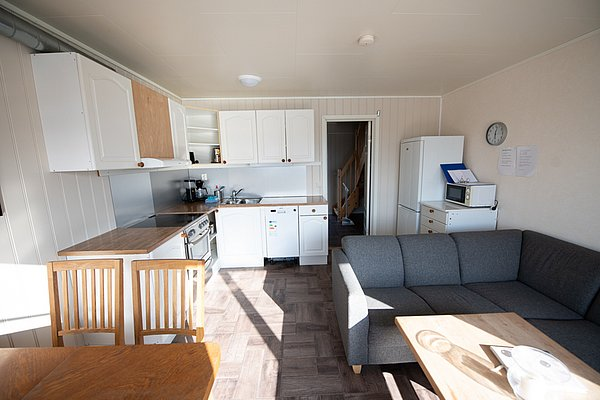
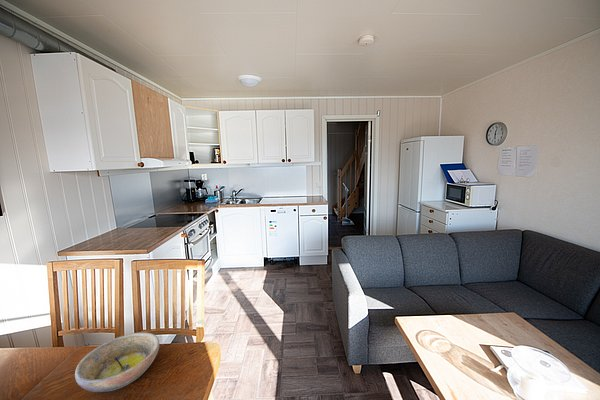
+ bowl (121, 363)
